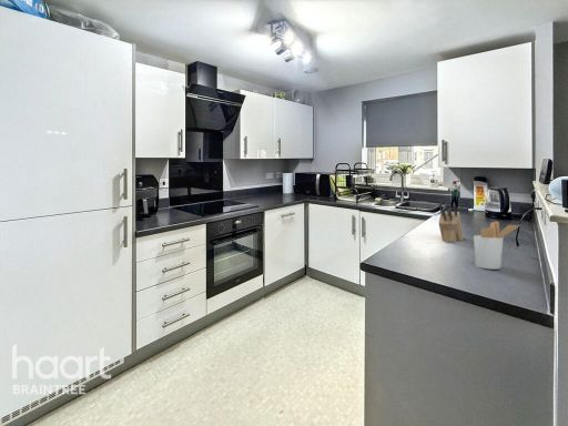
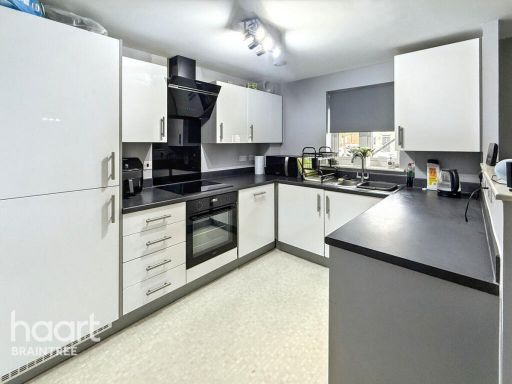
- utensil holder (495, 244)
- knife block (450, 221)
